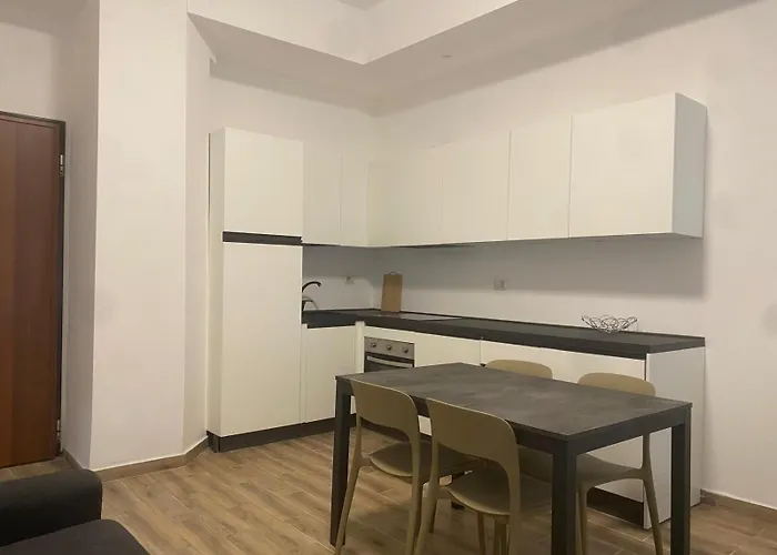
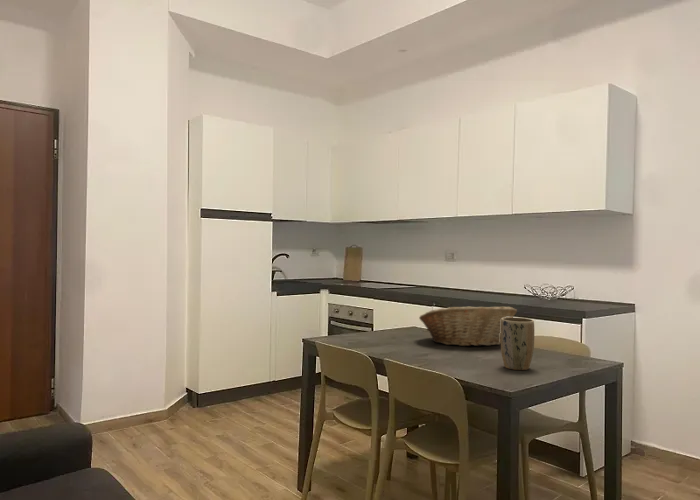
+ fruit basket (467, 322)
+ plant pot (517, 343)
